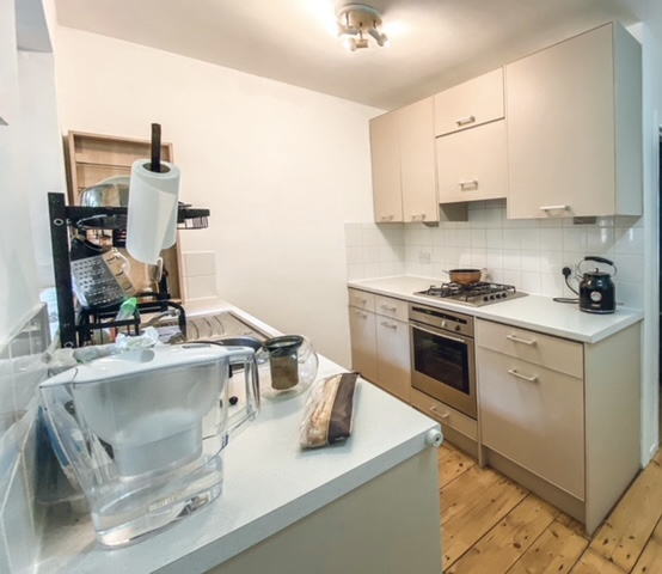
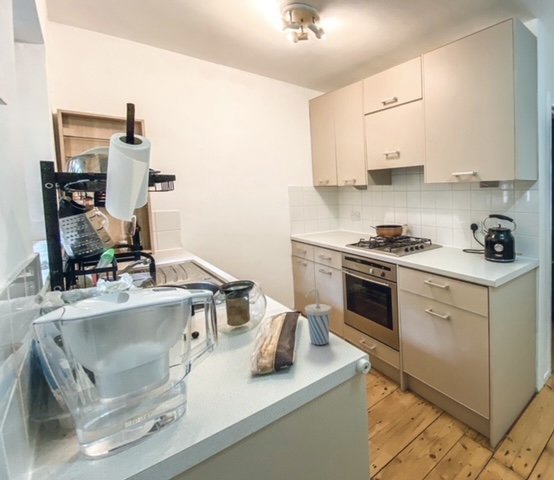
+ cup (317, 314)
